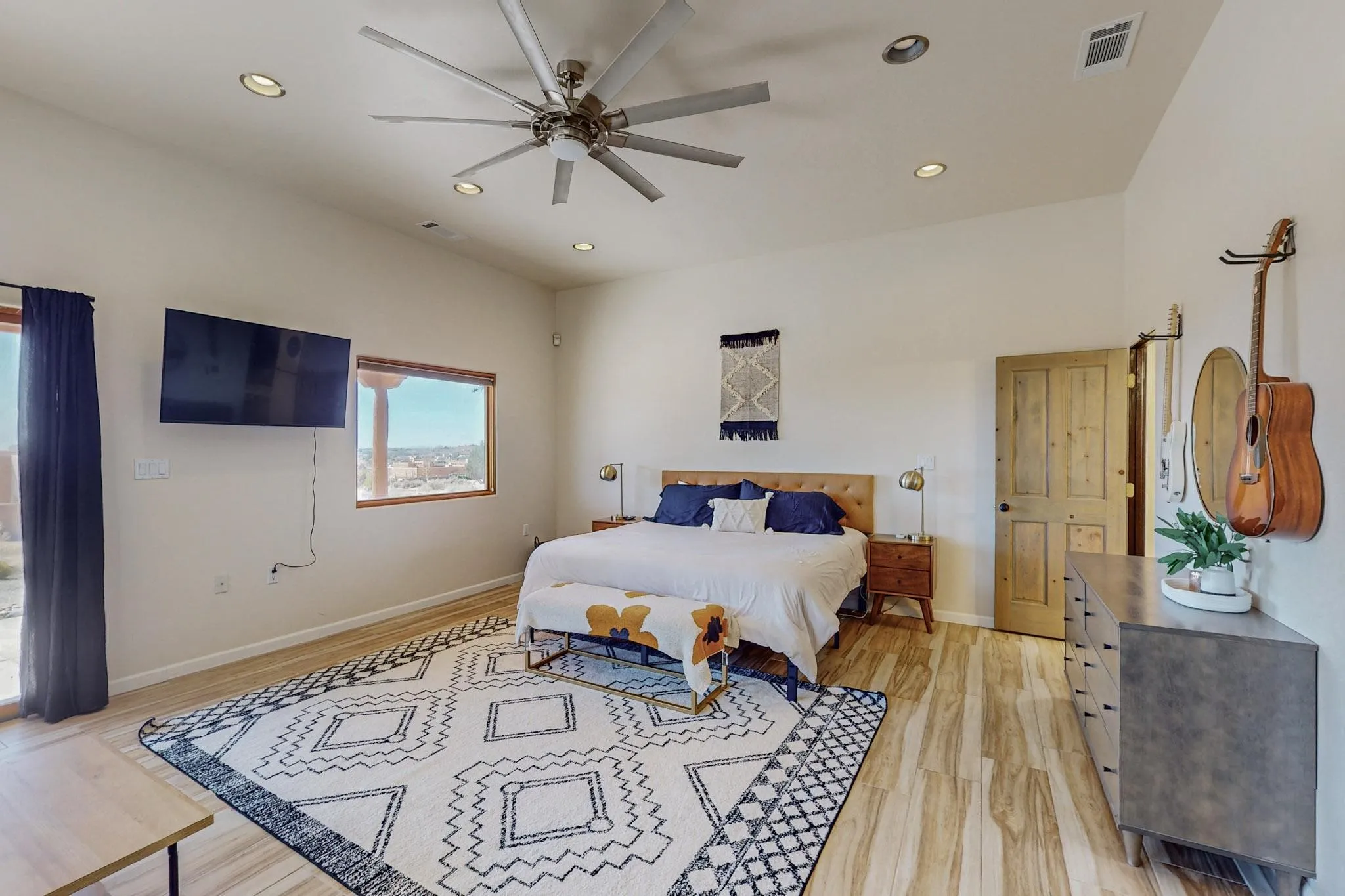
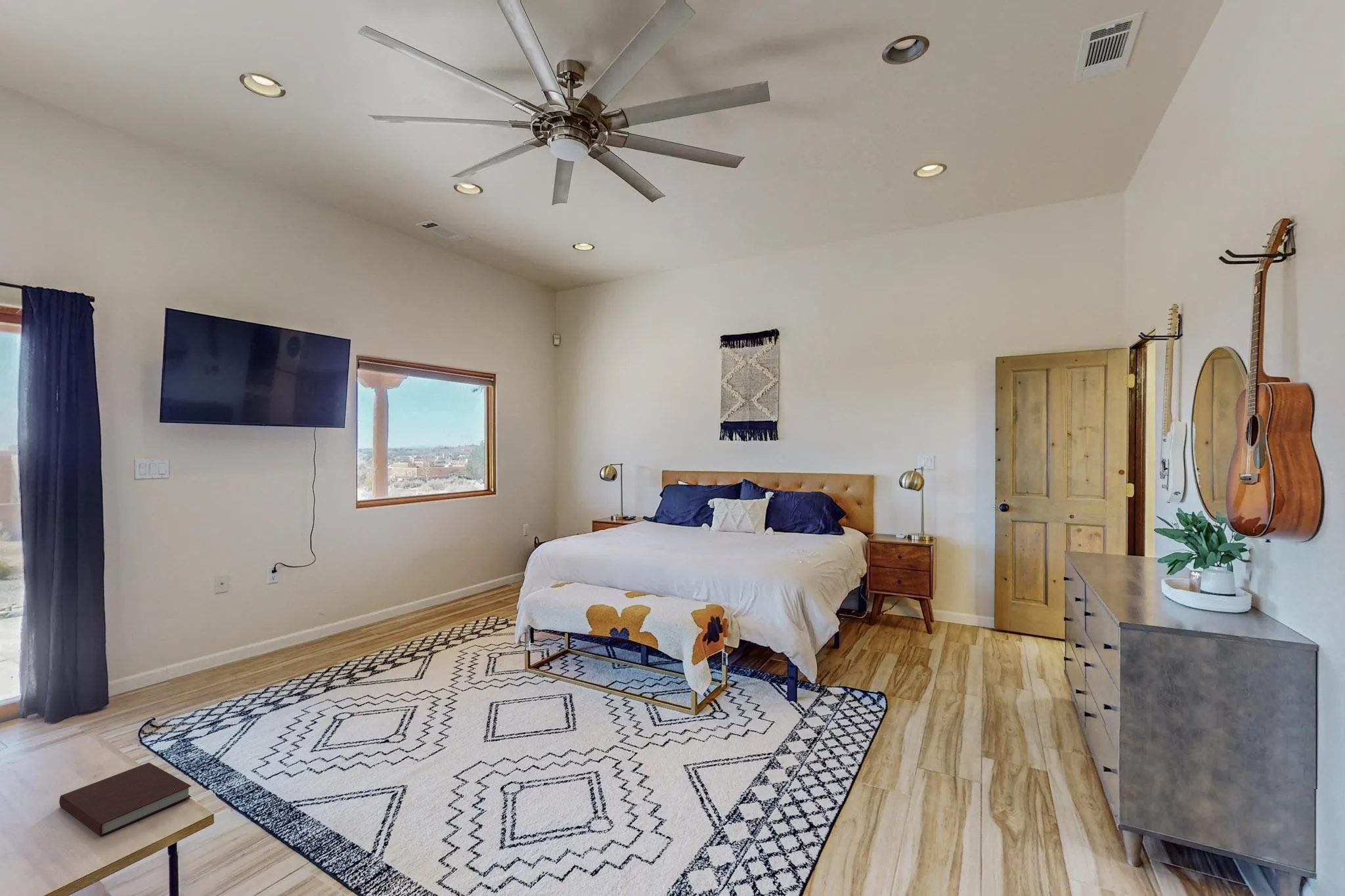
+ notebook (126, 796)
